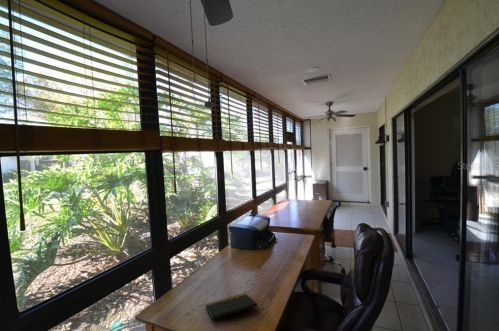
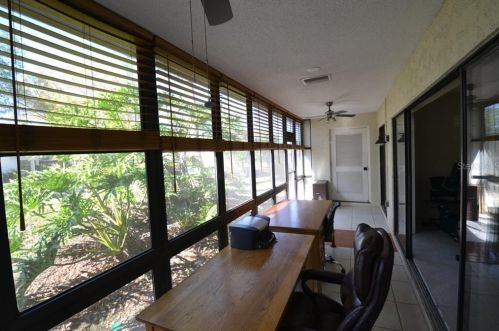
- notepad (230, 305)
